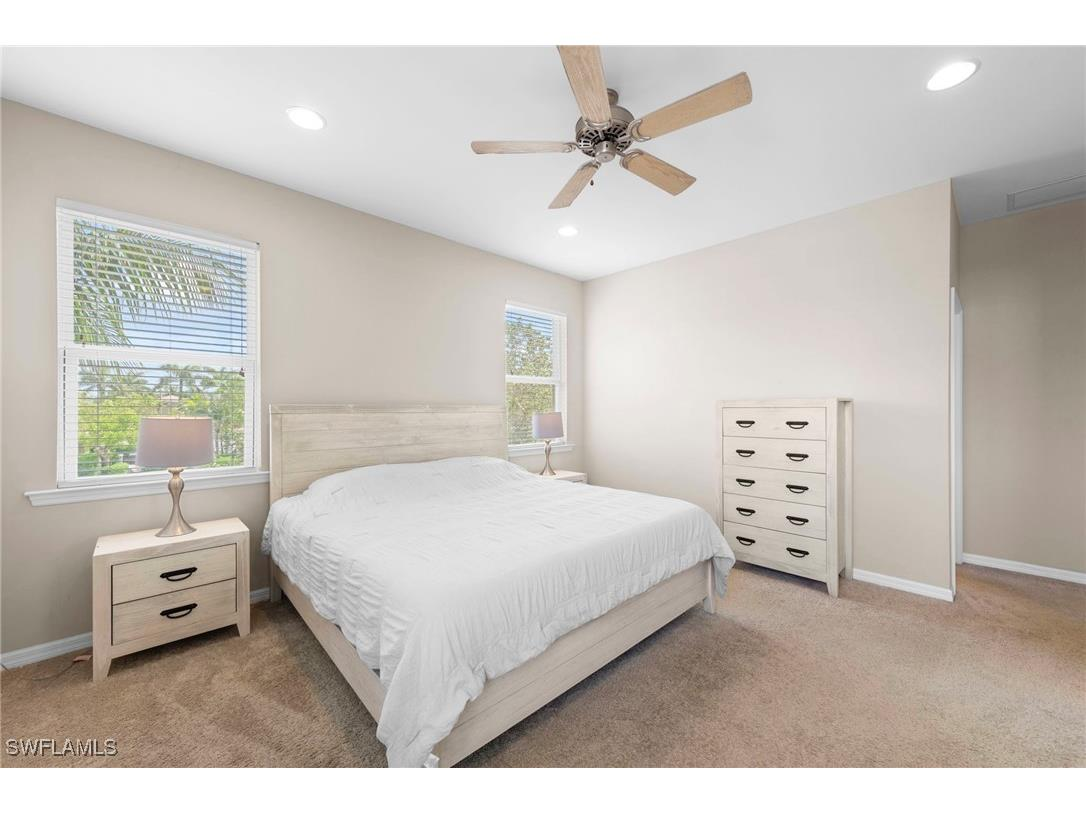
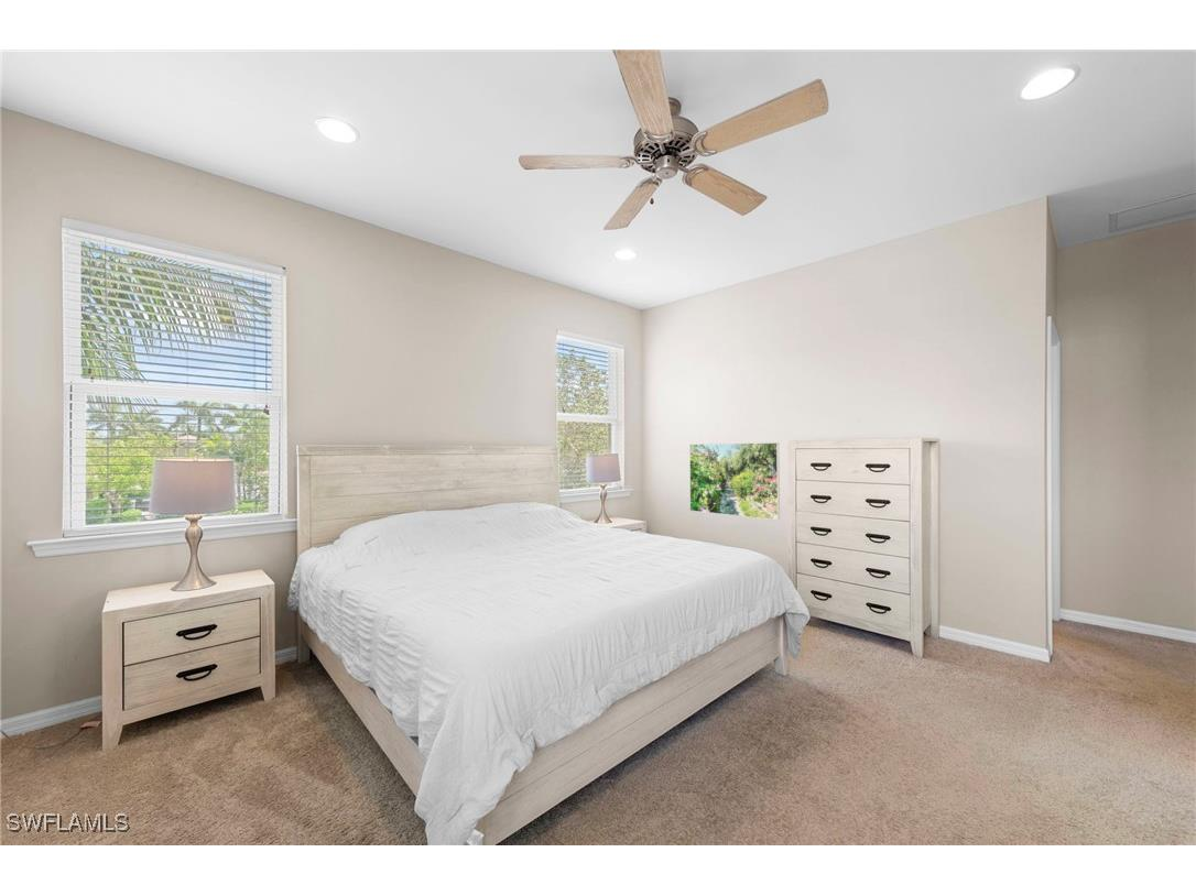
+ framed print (731, 479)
